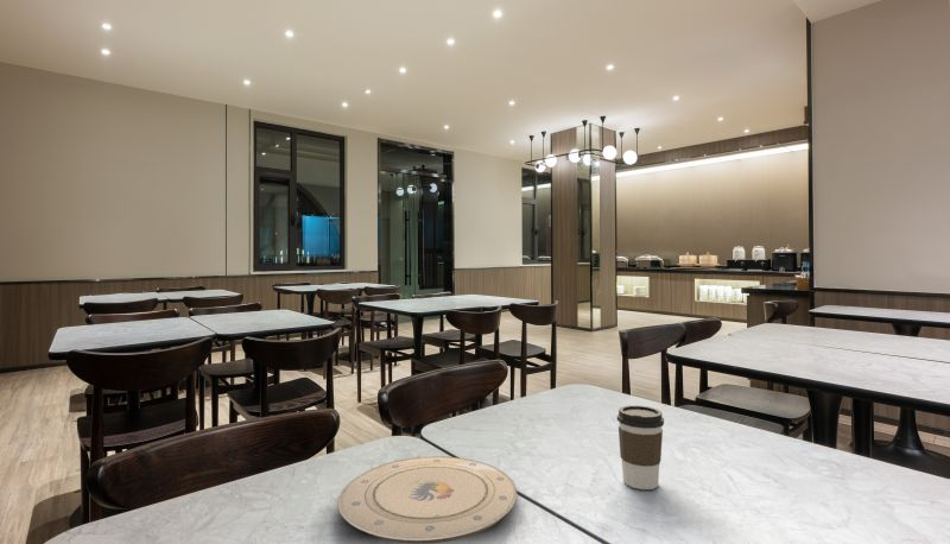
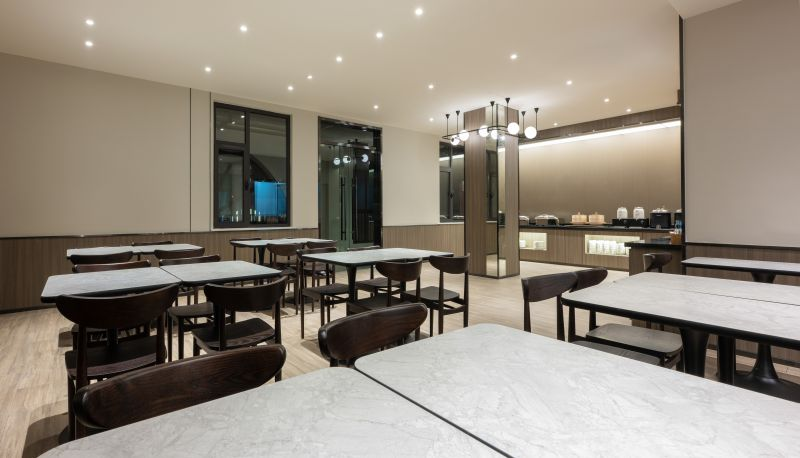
- plate (429, 494)
- coffee cup (640, 445)
